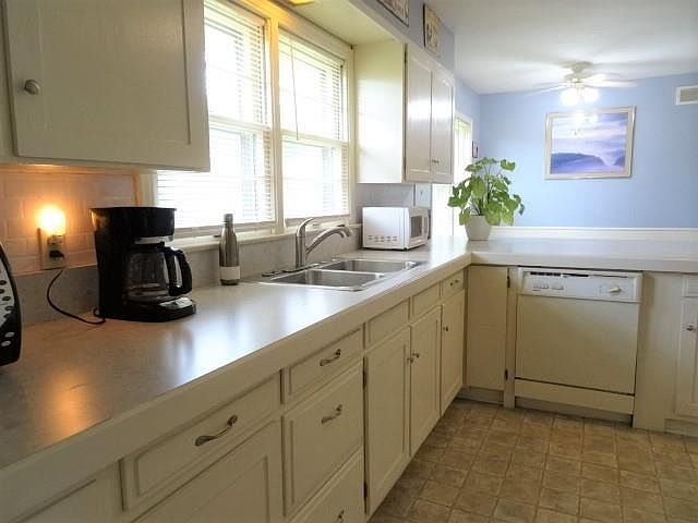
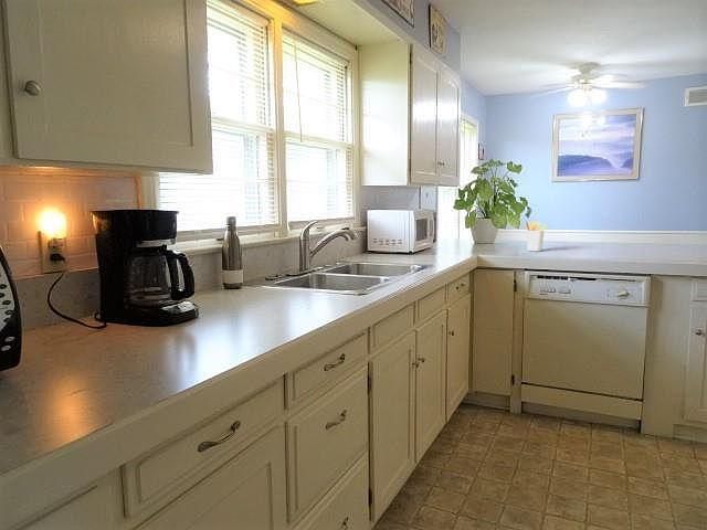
+ utensil holder (534, 235)
